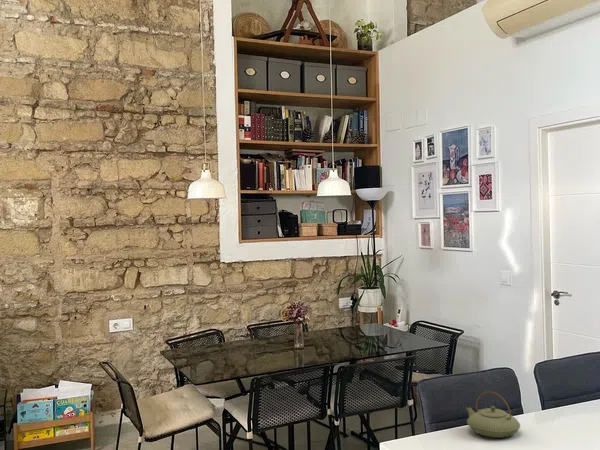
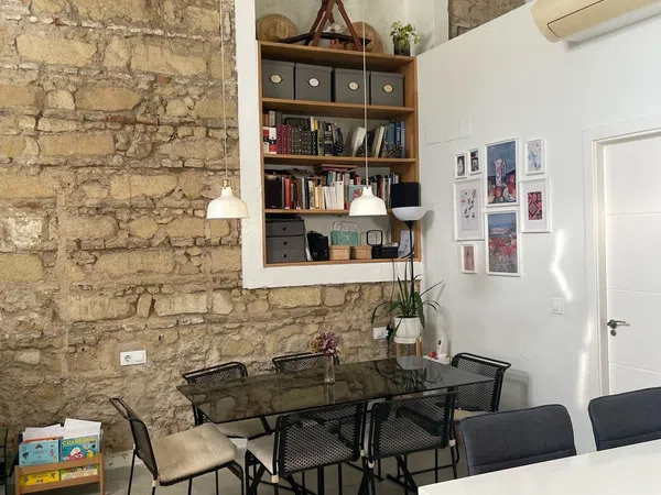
- teapot (490, 411)
